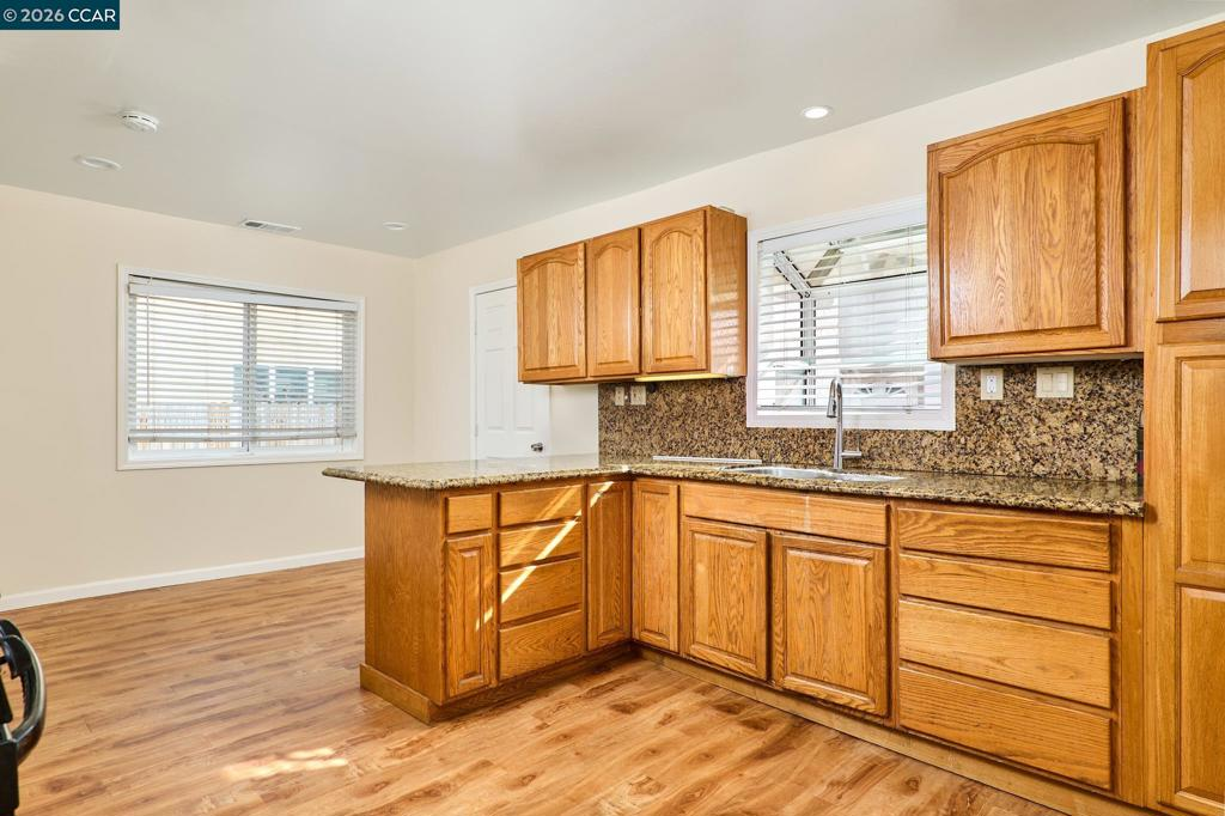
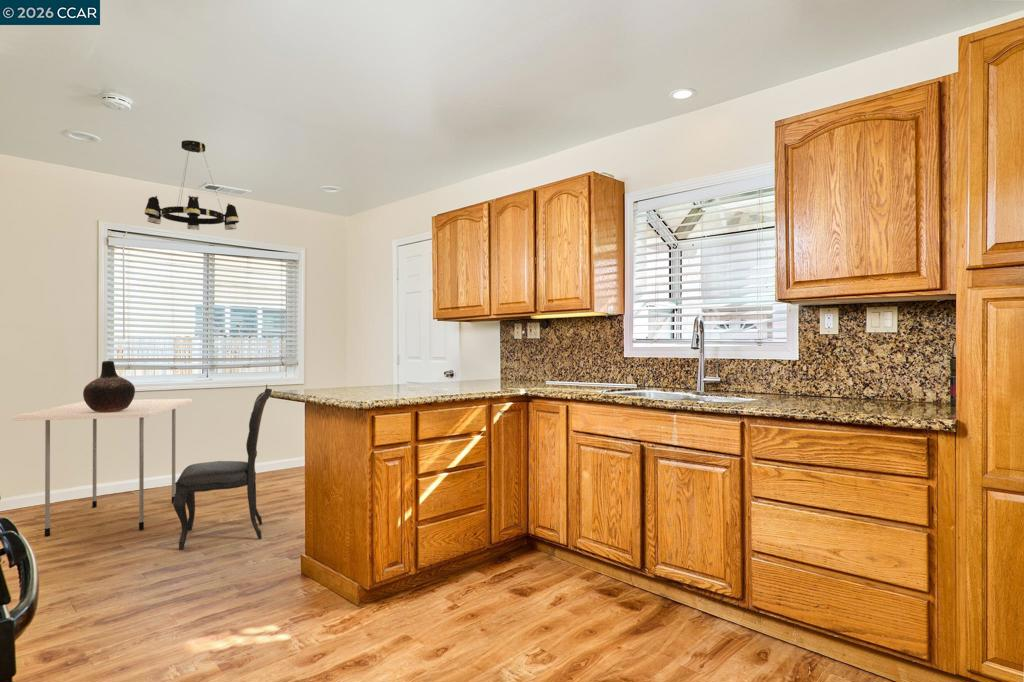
+ chandelier (183, 183)
+ dining table (96, 462)
+ vase (110, 385)
+ dining chair (219, 461)
